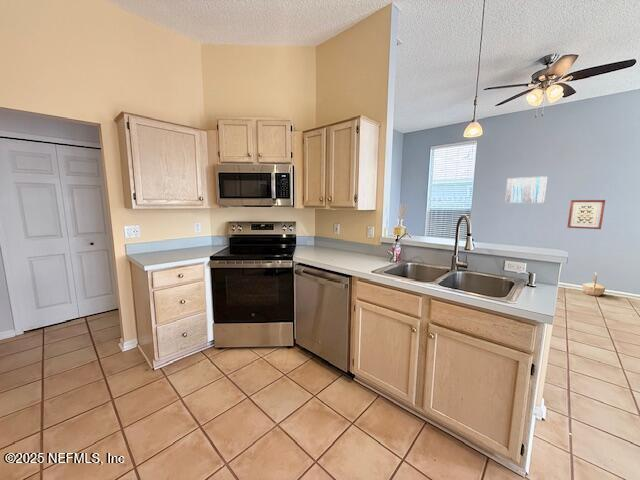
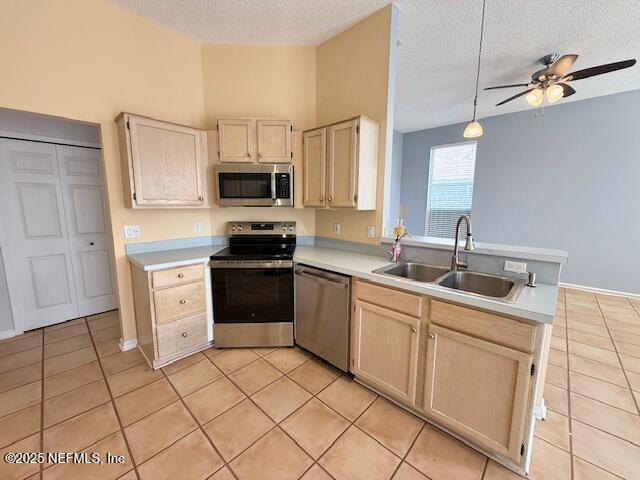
- wall art (525, 190)
- basket (594, 283)
- wall art (585, 214)
